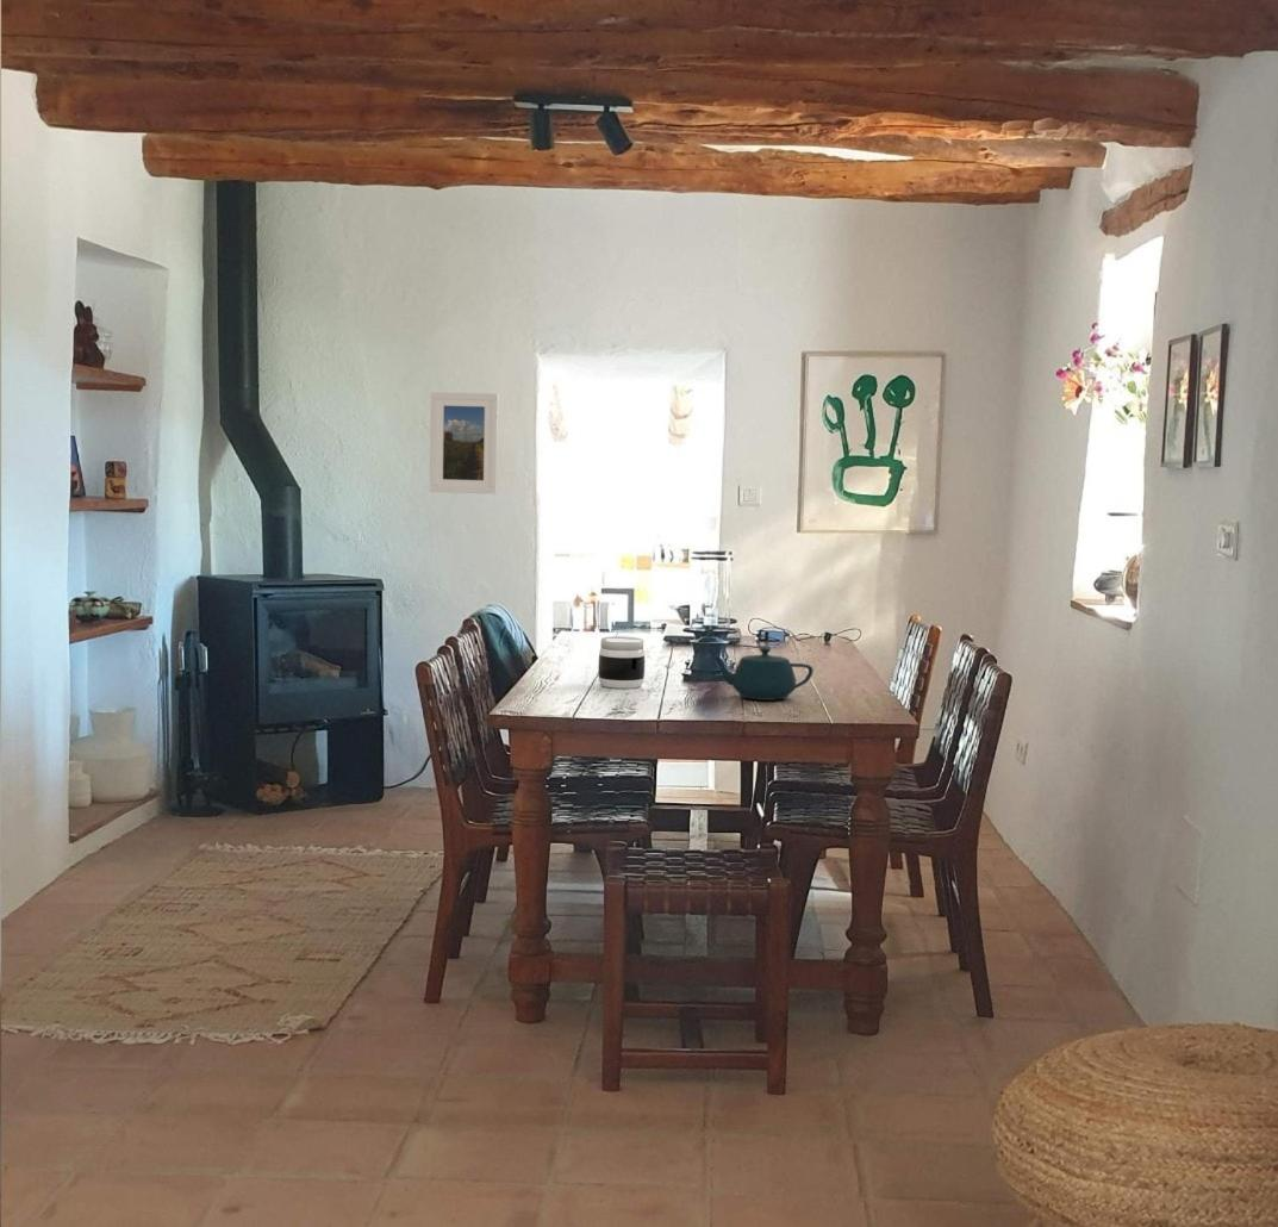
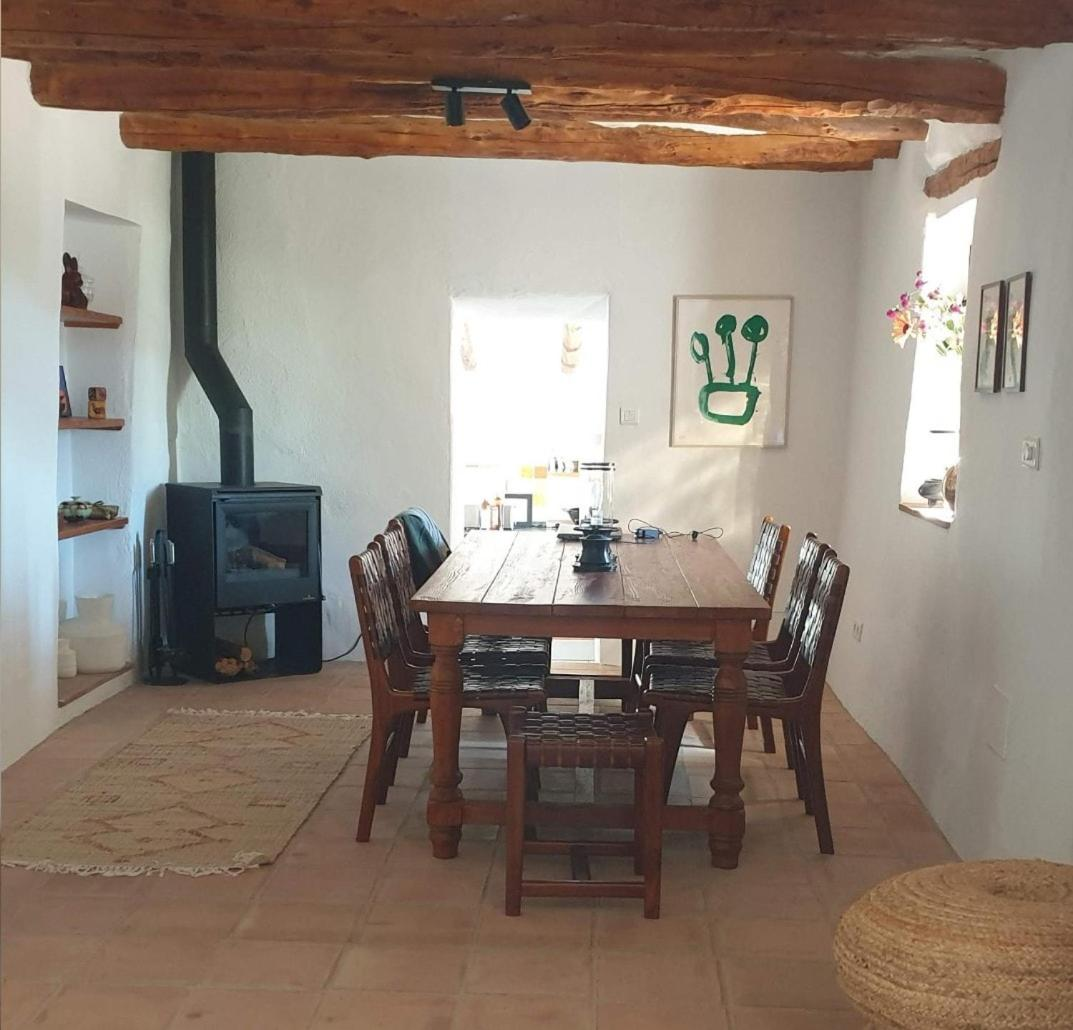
- jar (622, 661)
- teapot (761, 672)
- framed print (463, 443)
